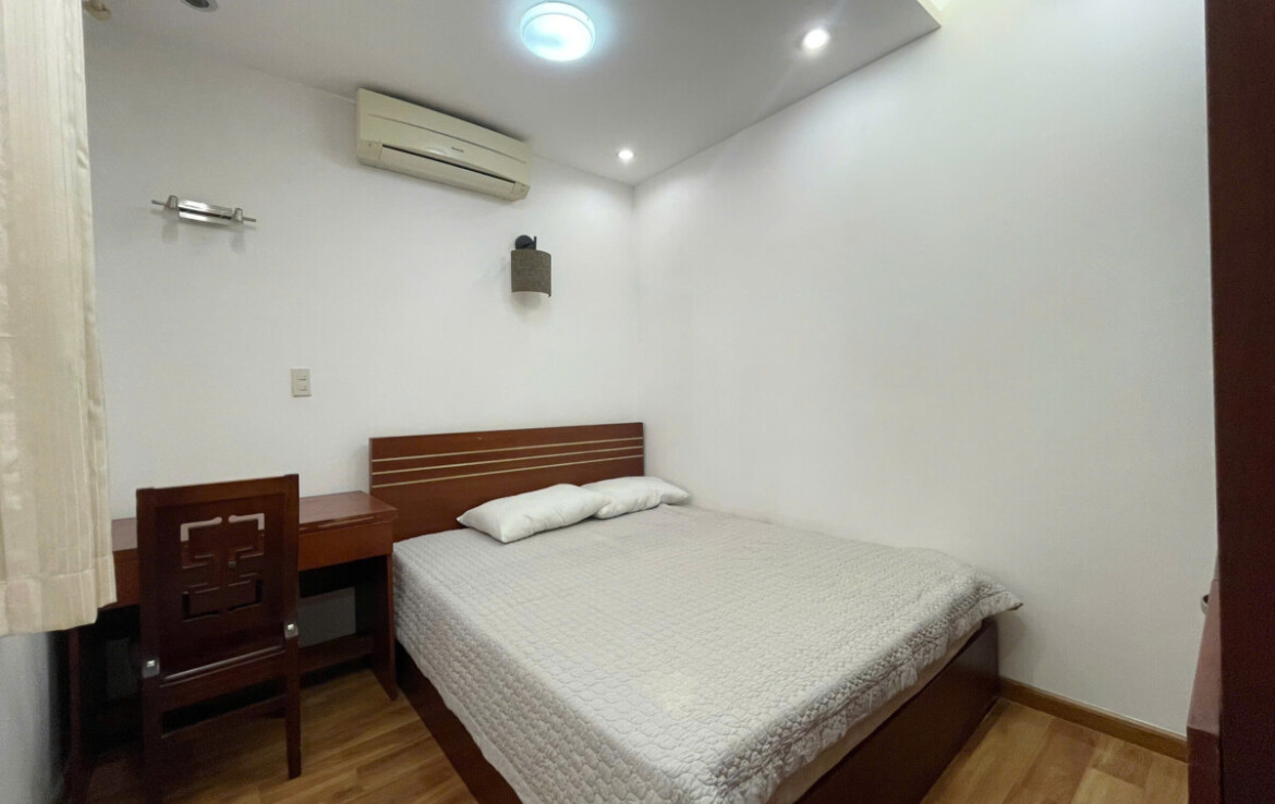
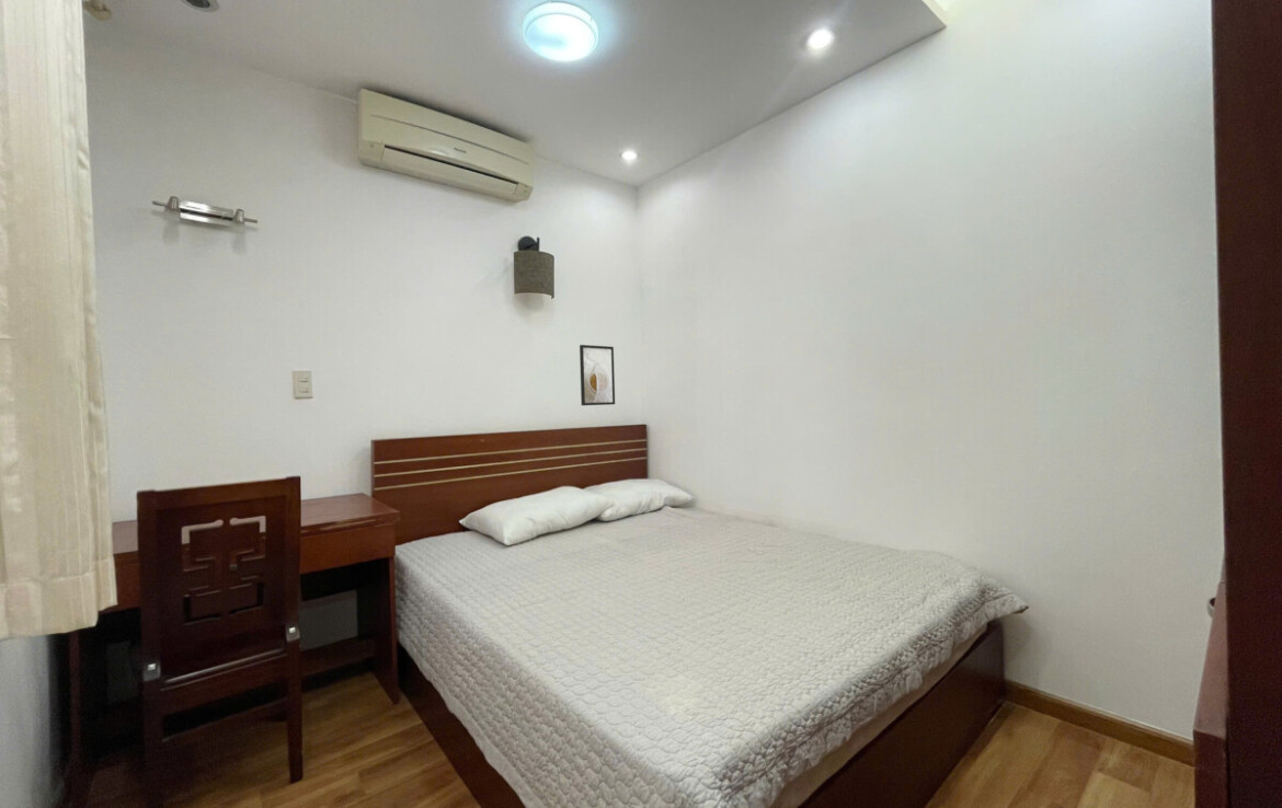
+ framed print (597, 374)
